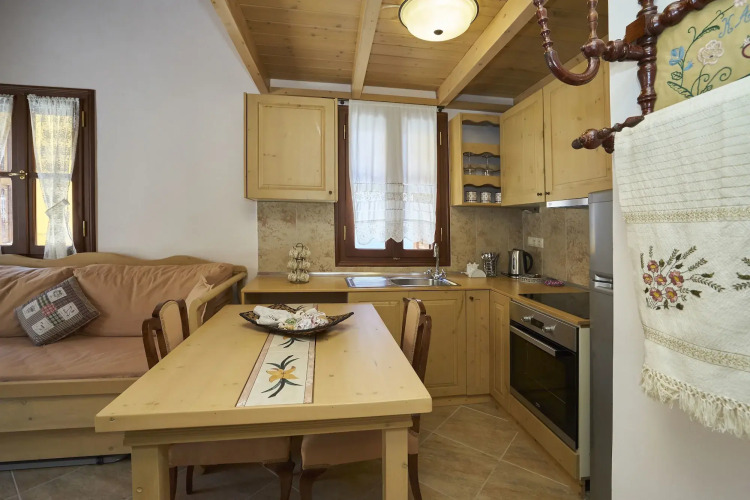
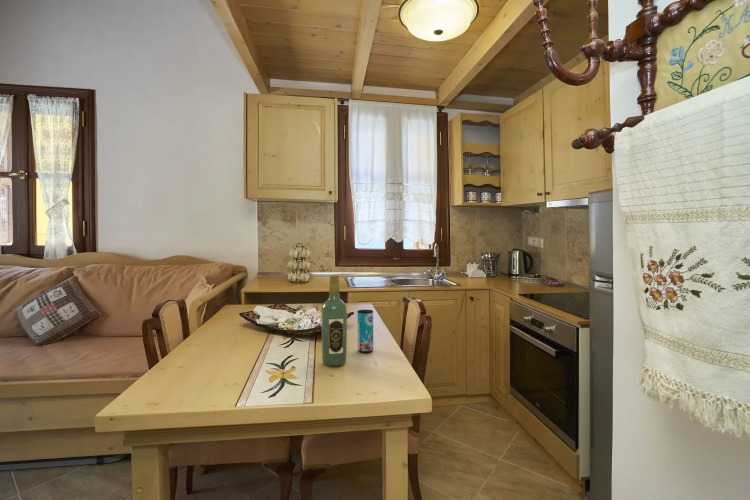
+ beverage can (365, 330)
+ wine bottle (334, 319)
